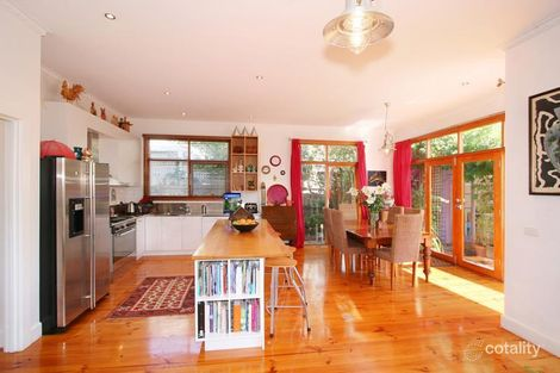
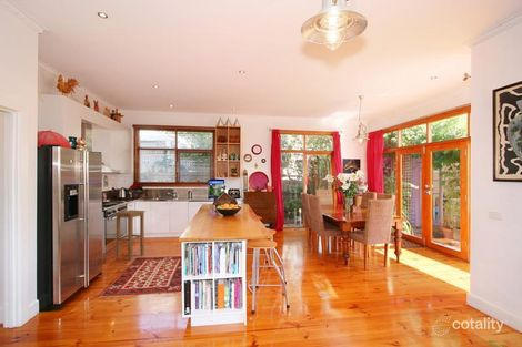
+ stool (130, 234)
